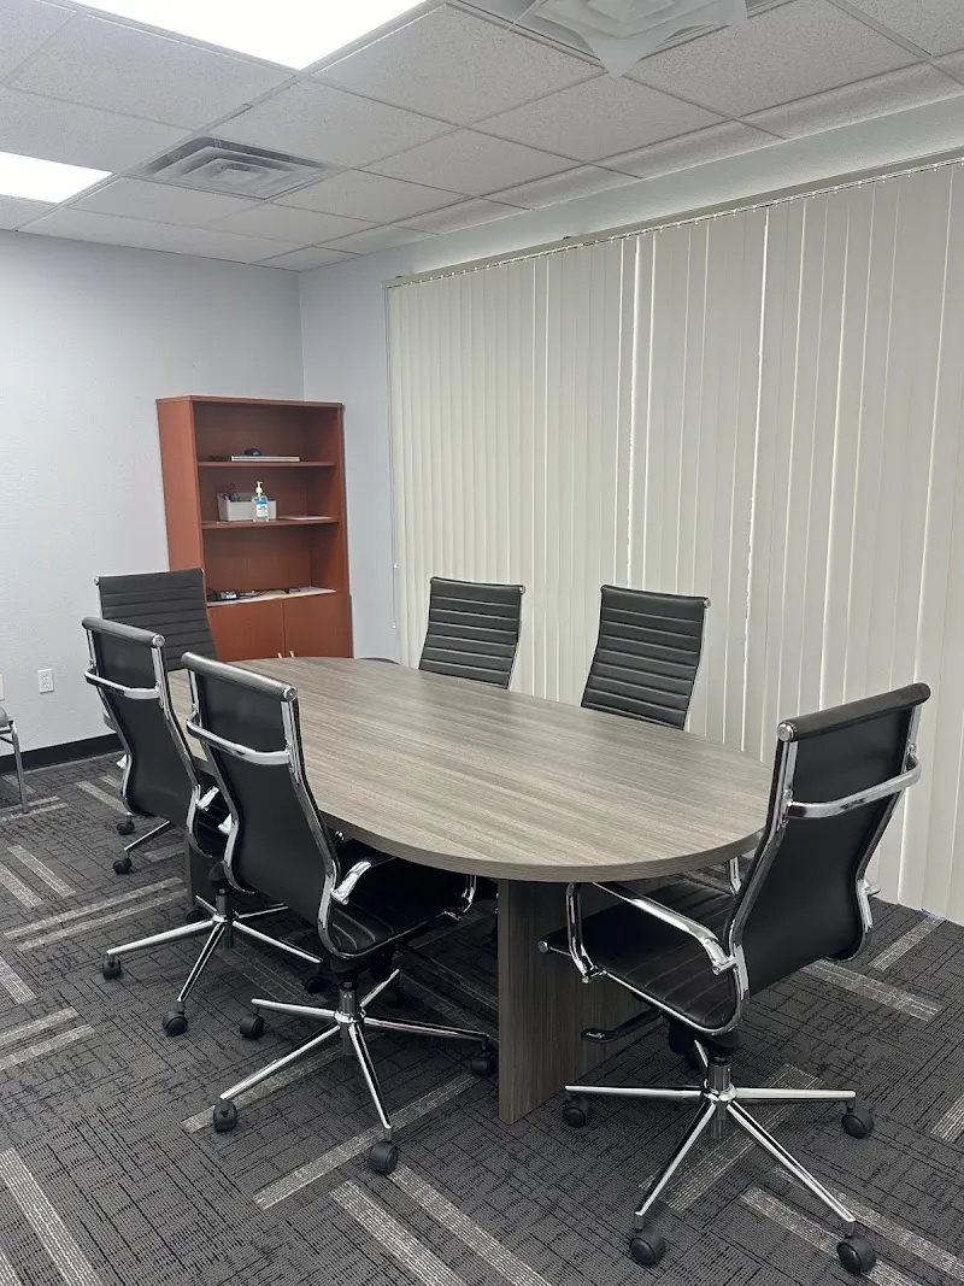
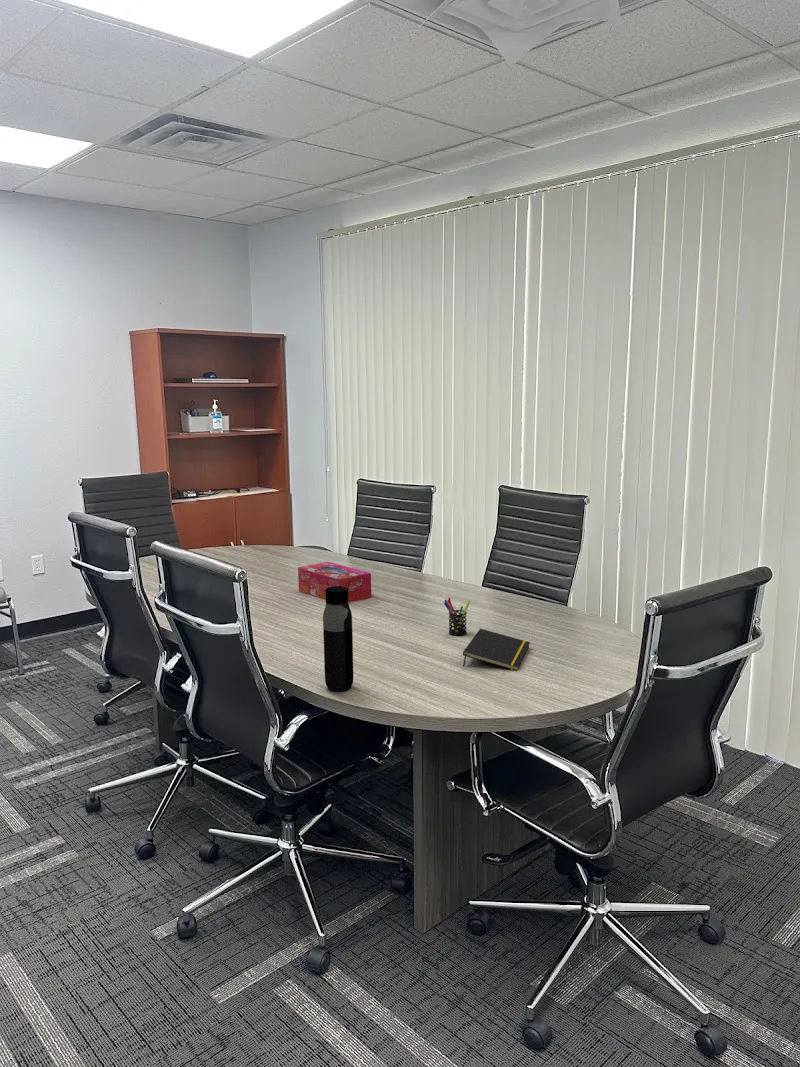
+ tissue box (334, 582)
+ notepad (497, 648)
+ pen holder (457, 615)
+ water bottle (338, 638)
